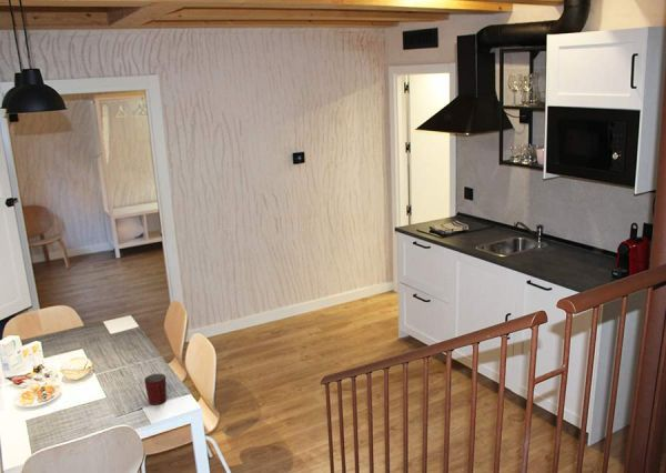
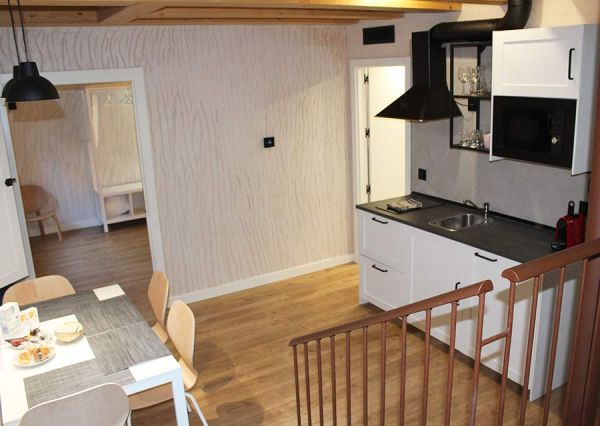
- mug (157, 391)
